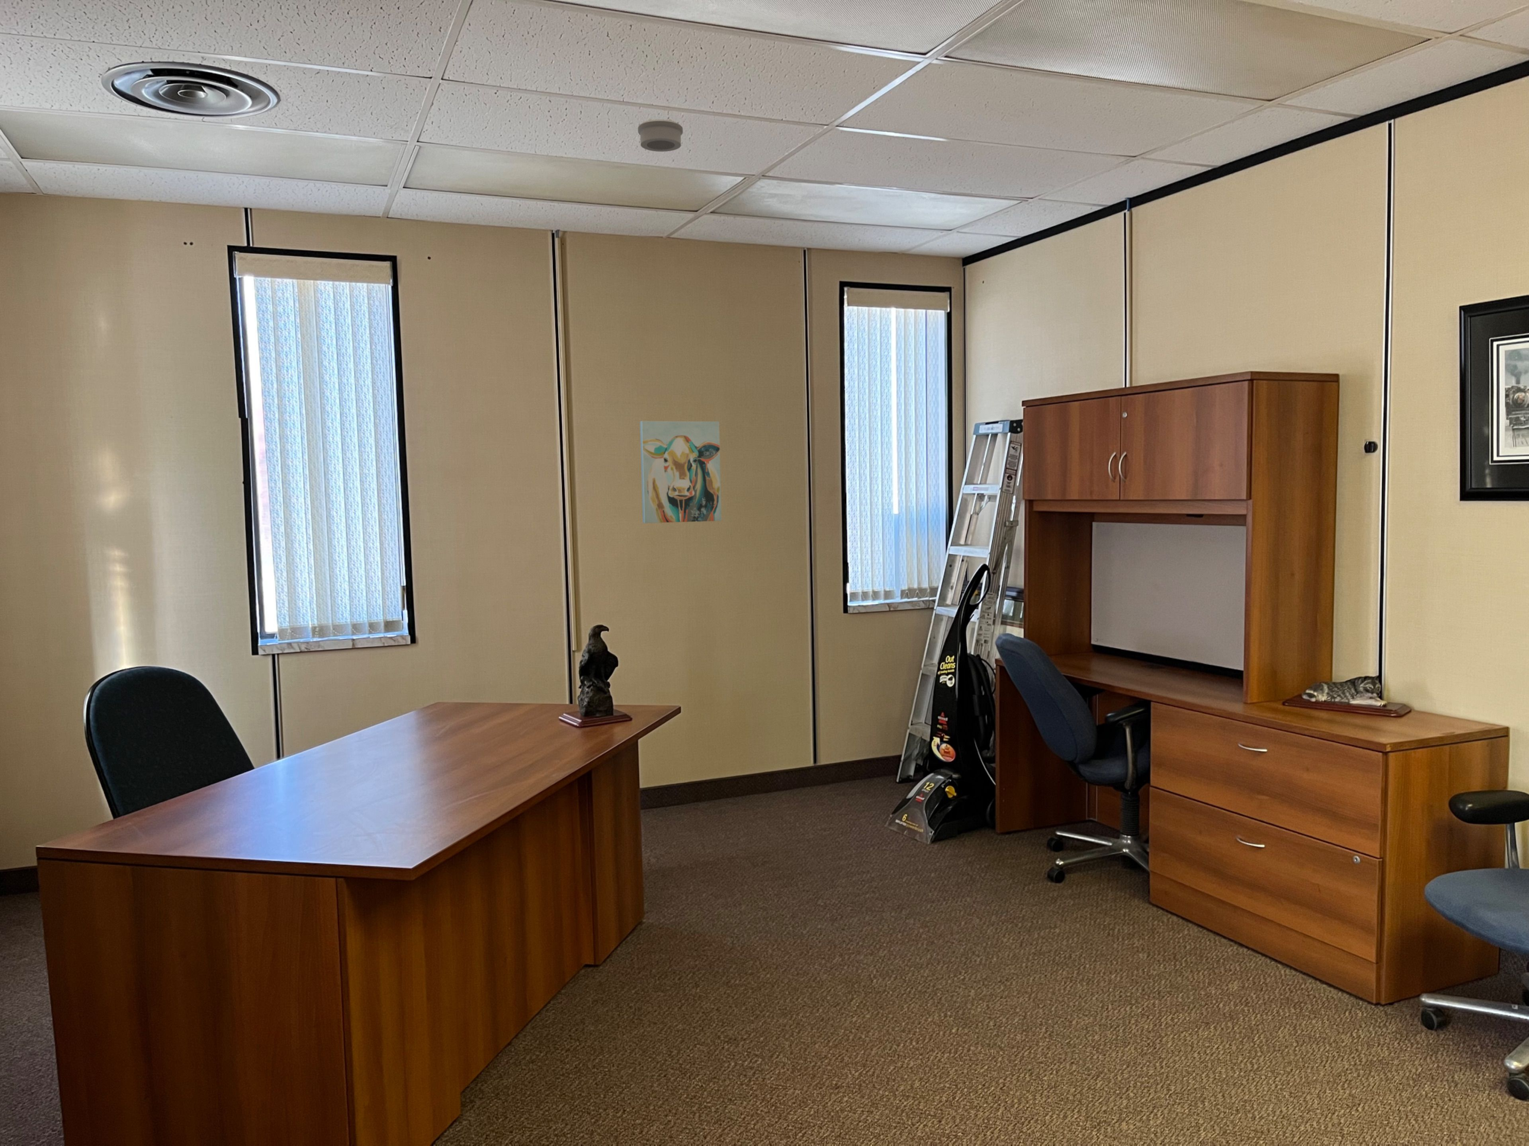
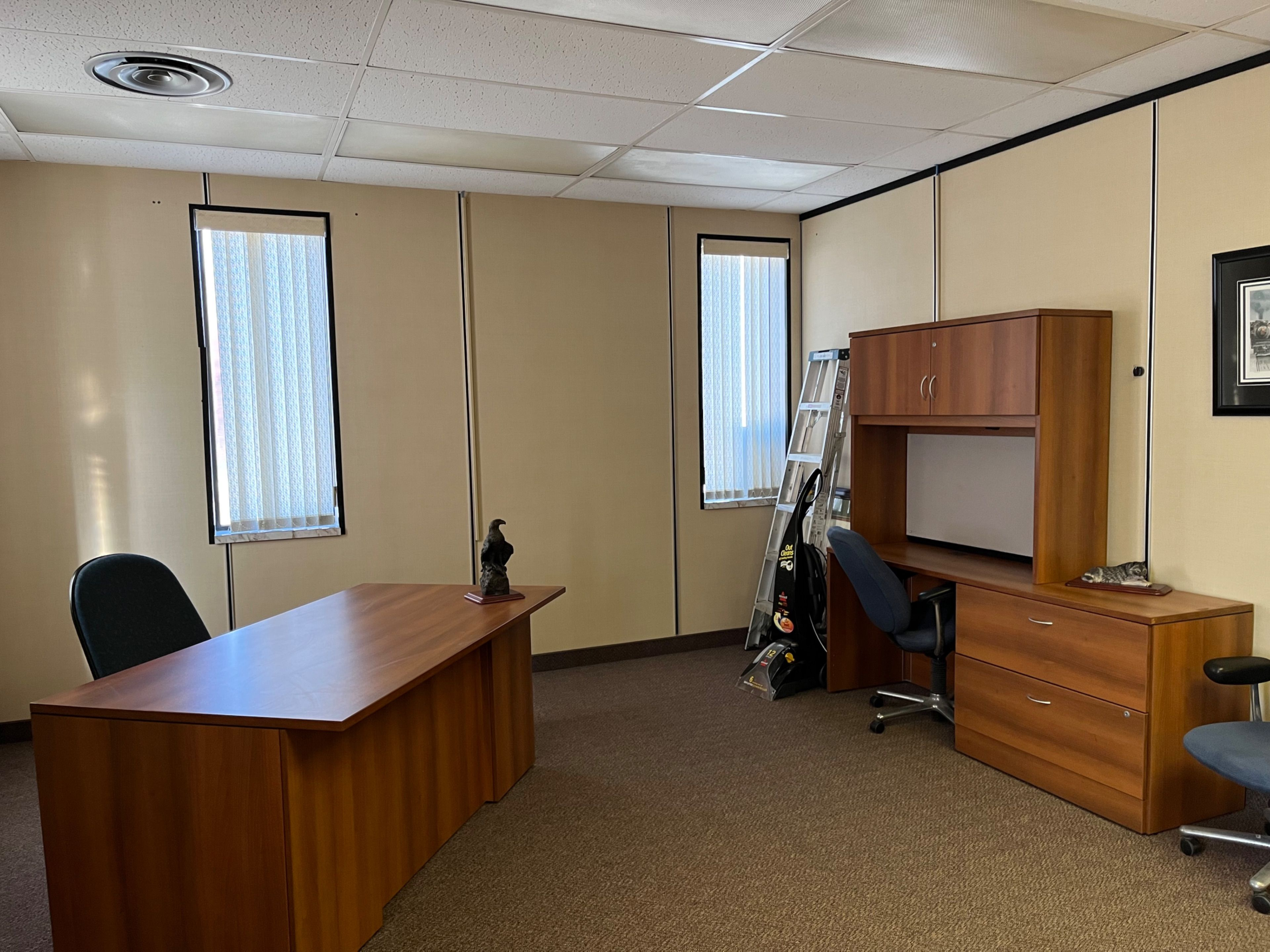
- wall art (681, 472)
- smoke detector (660, 132)
